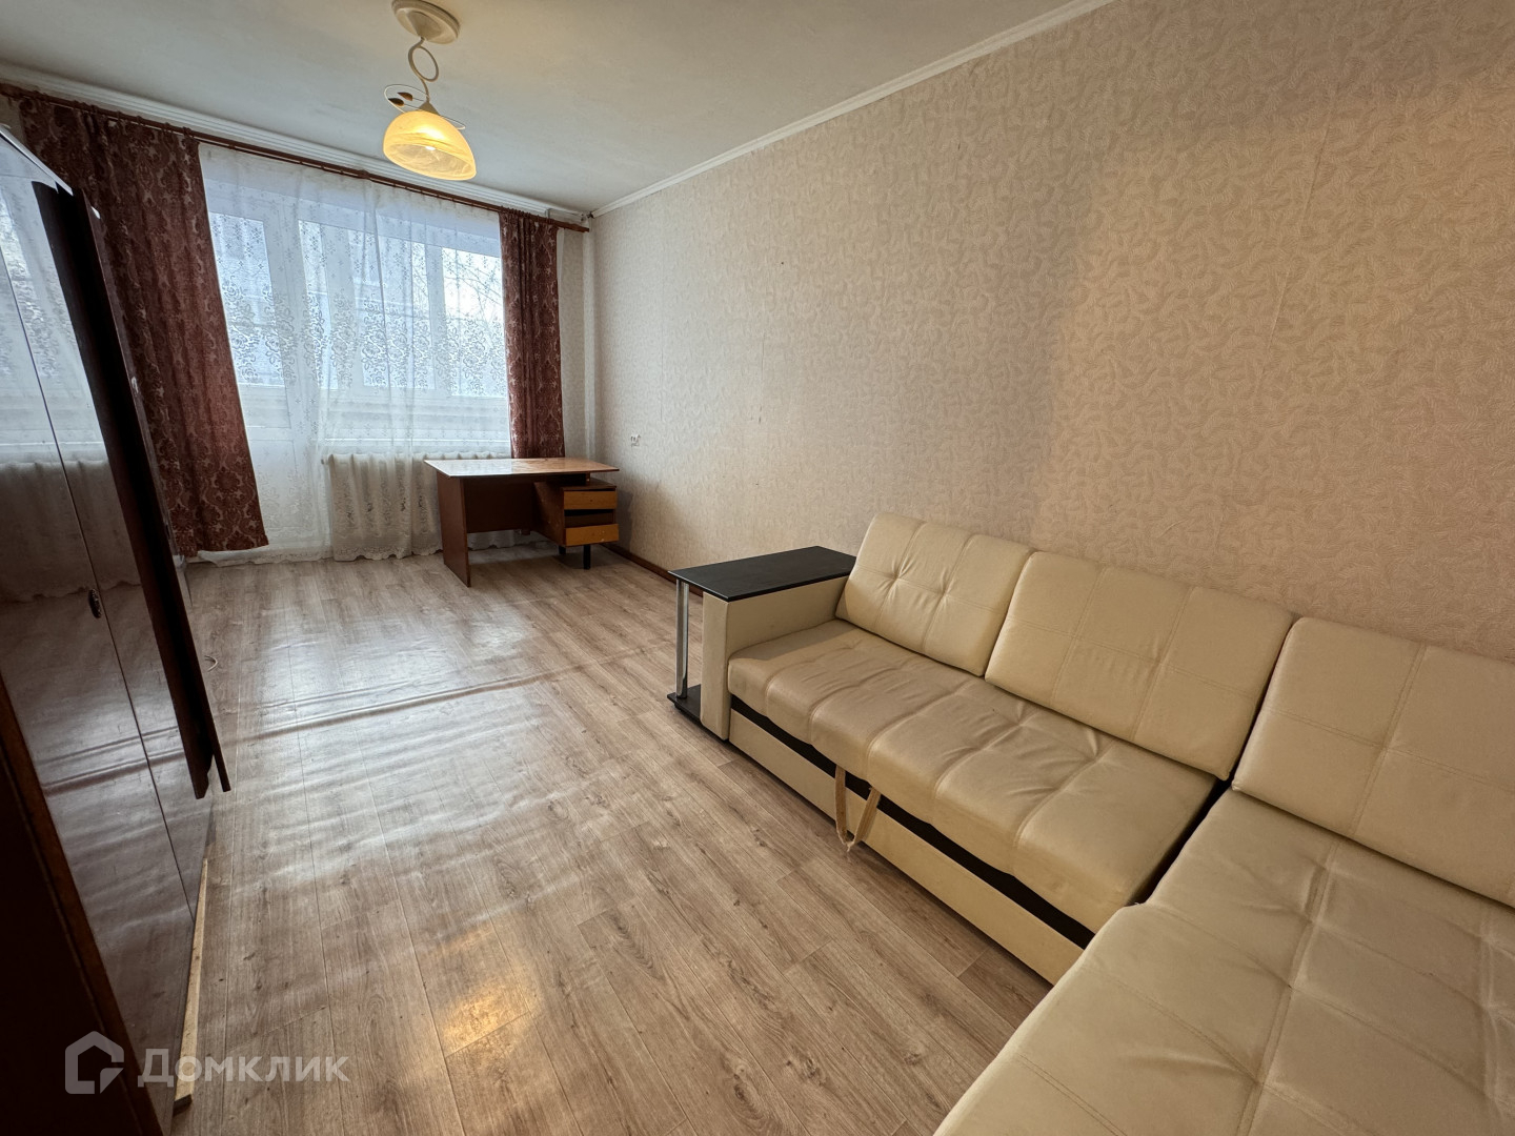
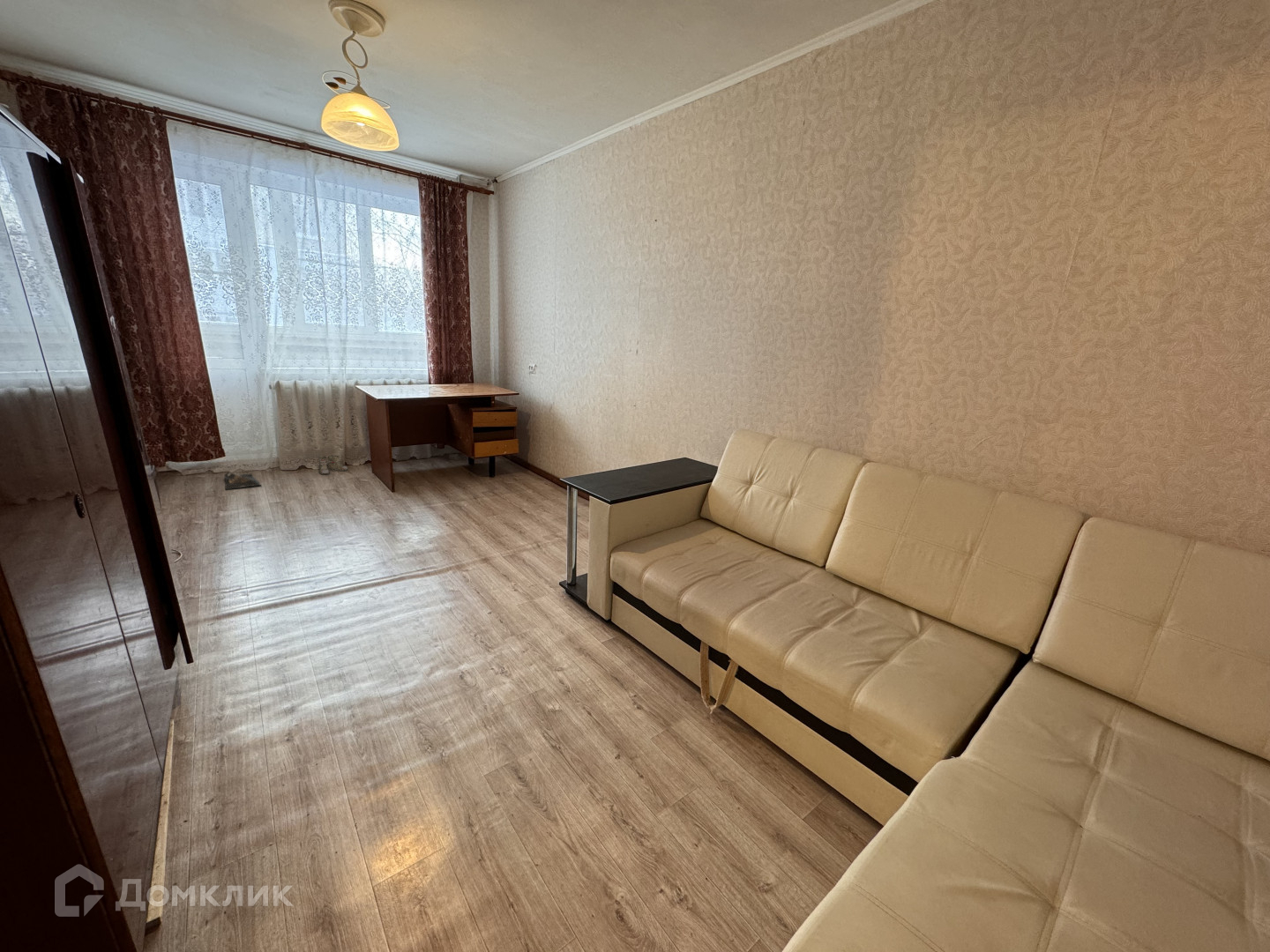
+ boots (330, 464)
+ bag (243, 479)
